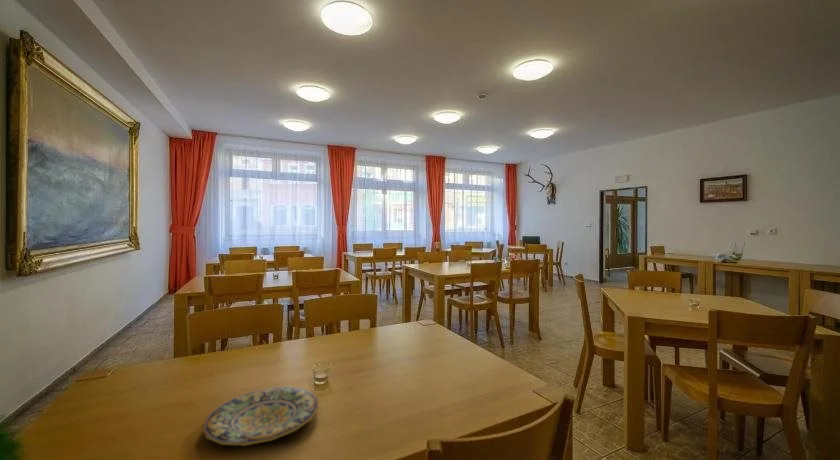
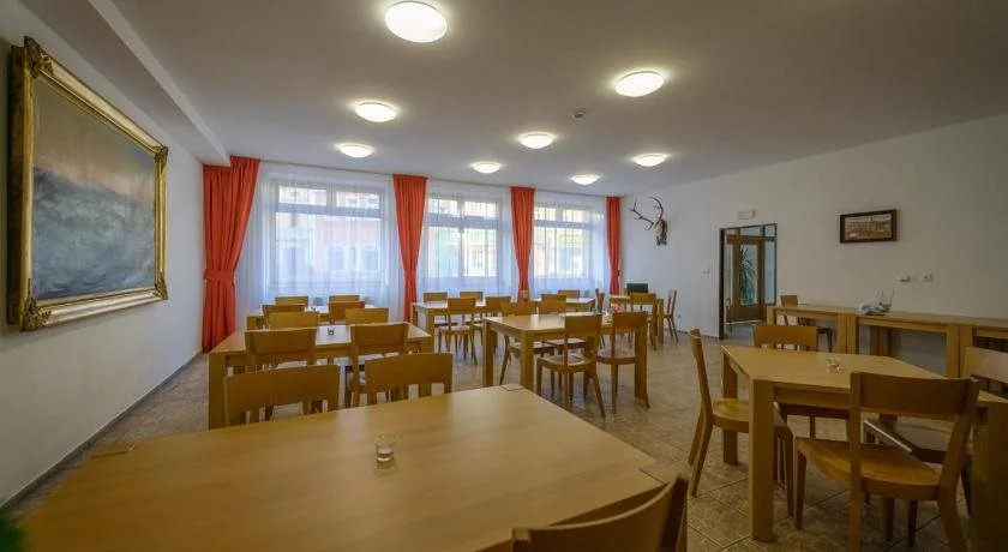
- plate (264, 416)
